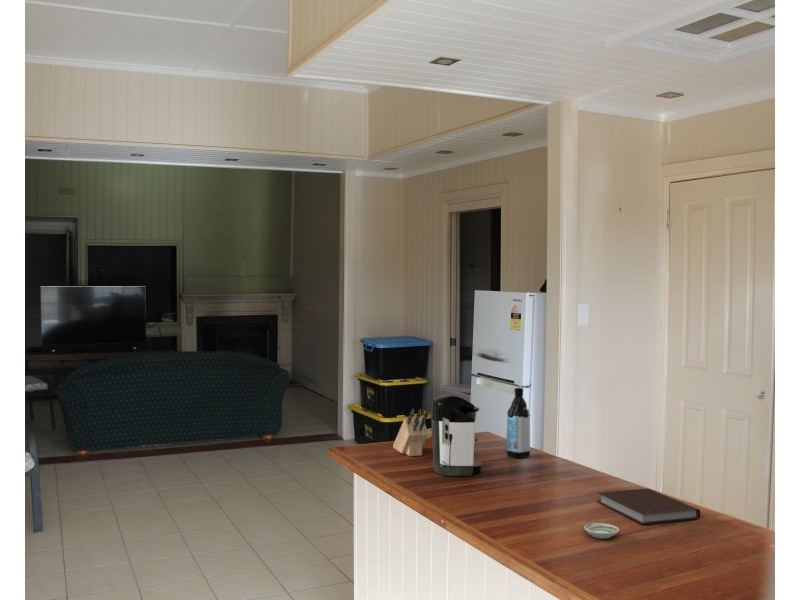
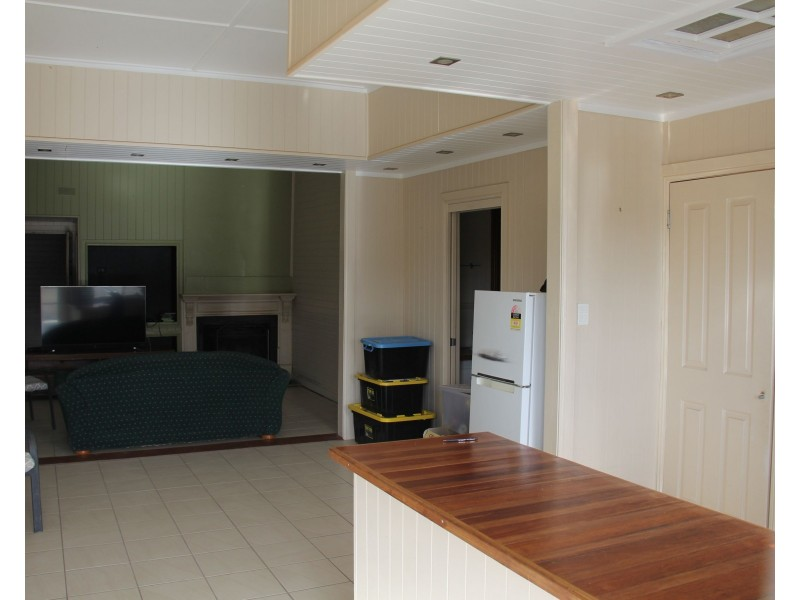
- notebook (646, 505)
- coffee maker (459, 435)
- knife block (411, 429)
- water bottle (518, 422)
- saucer (601, 531)
